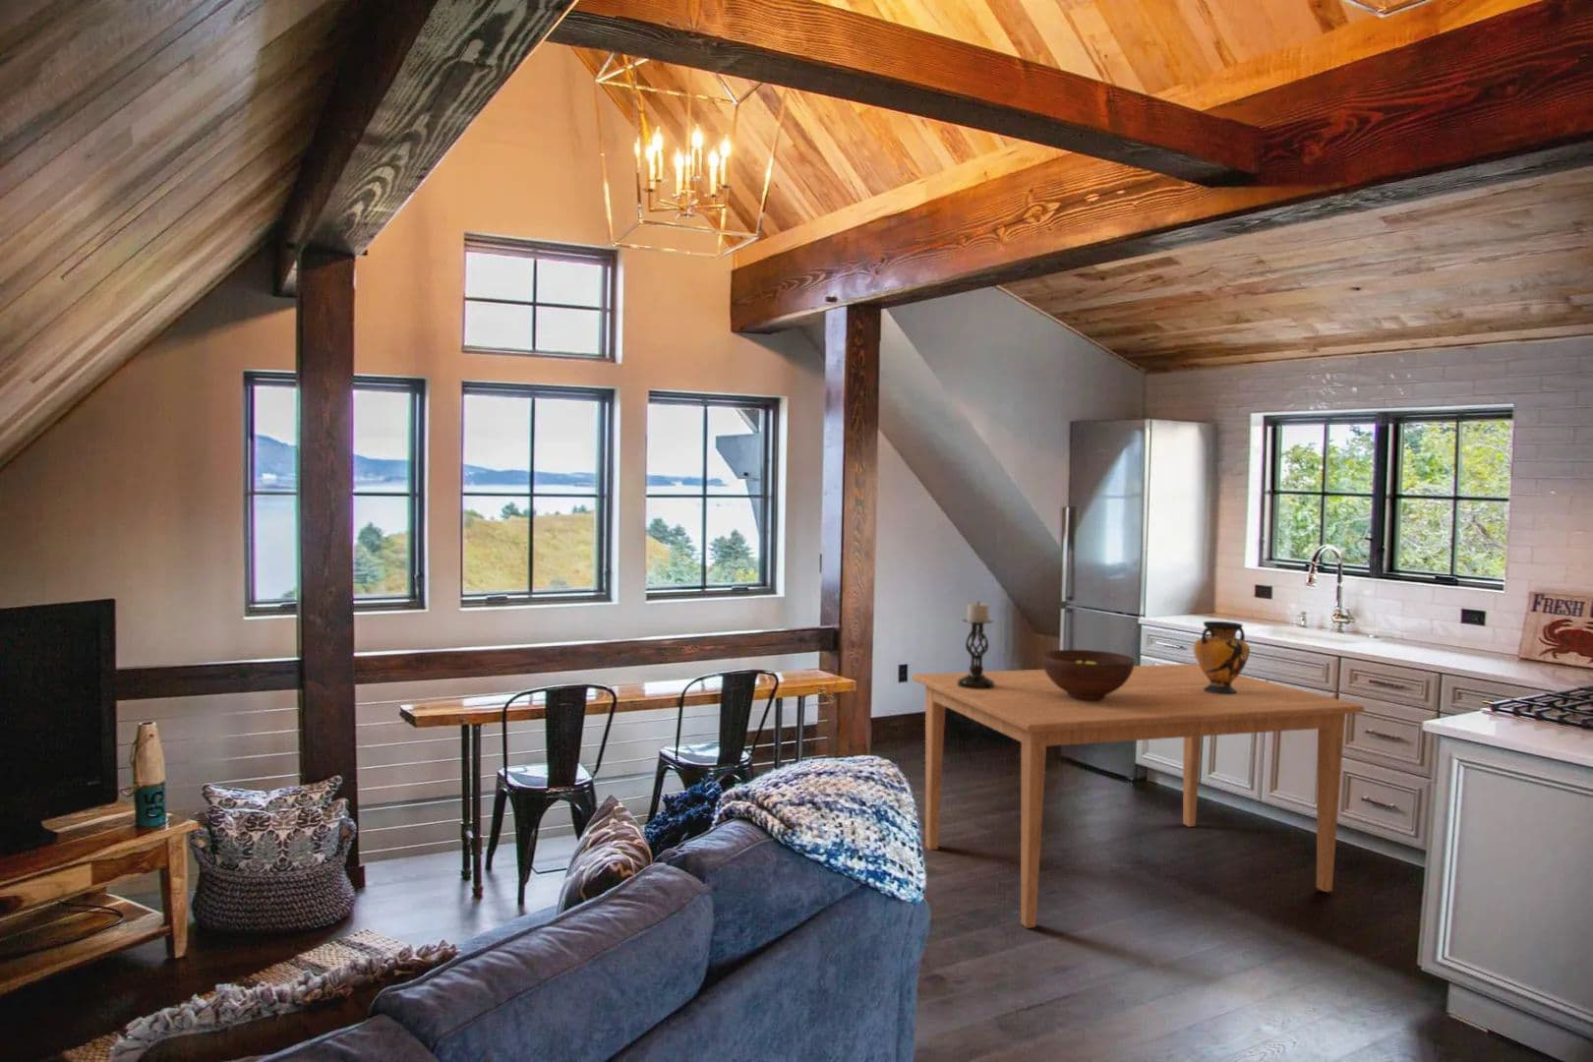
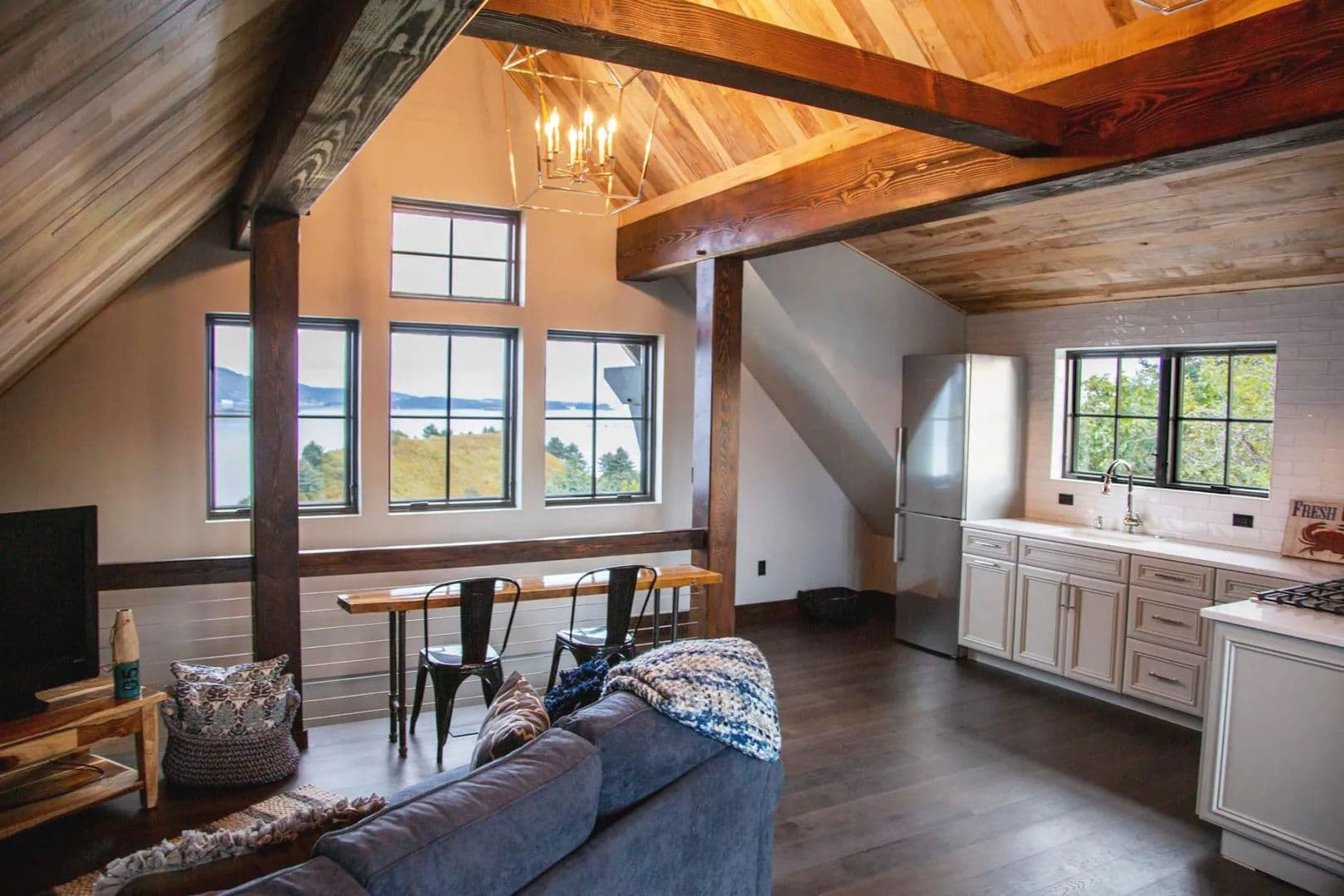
- vase (1221, 657)
- candle holder (978, 644)
- dining table (1122, 741)
- fruit bowl (1087, 677)
